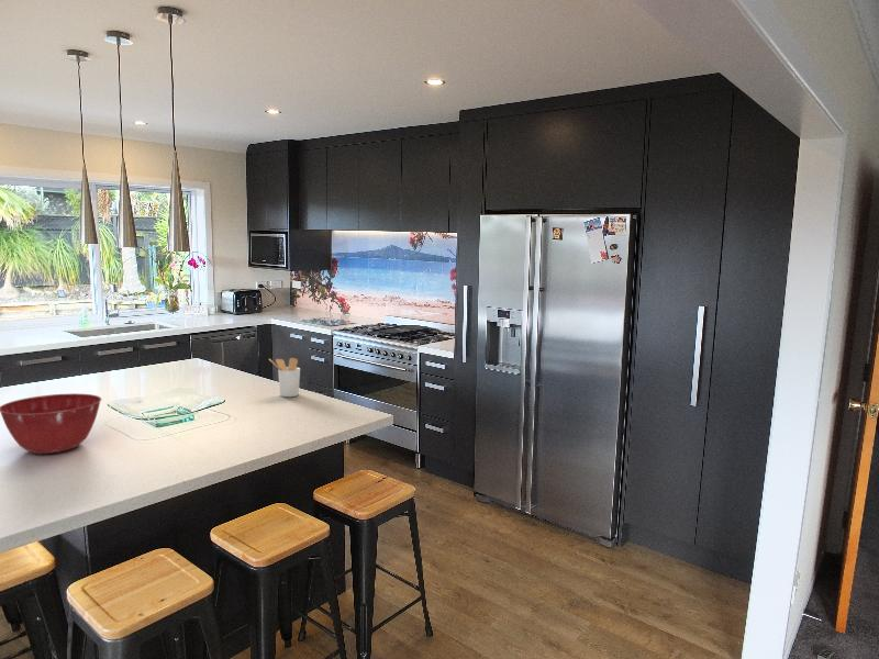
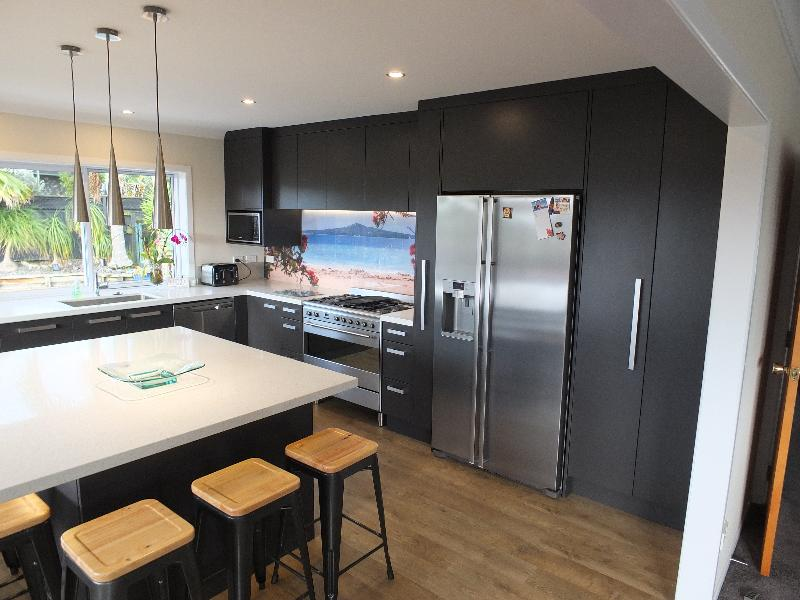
- utensil holder (283, 376)
- mixing bowl (53, 424)
